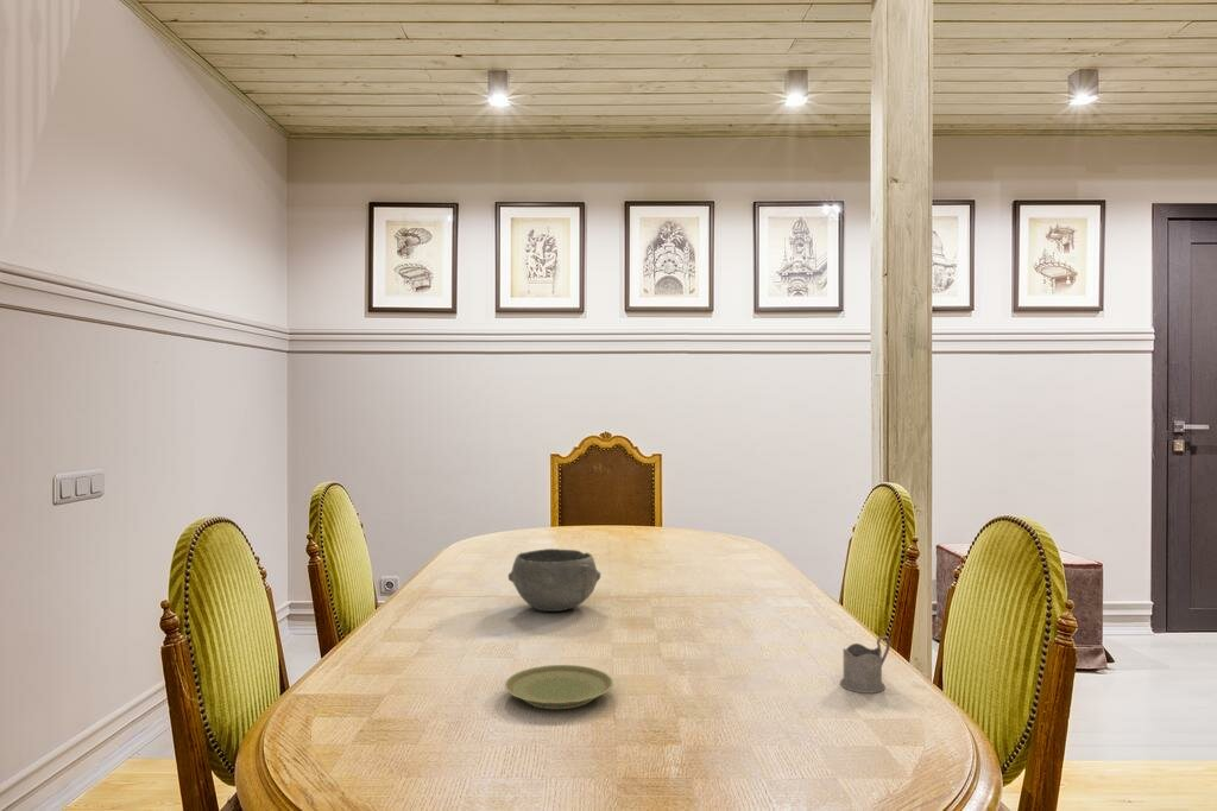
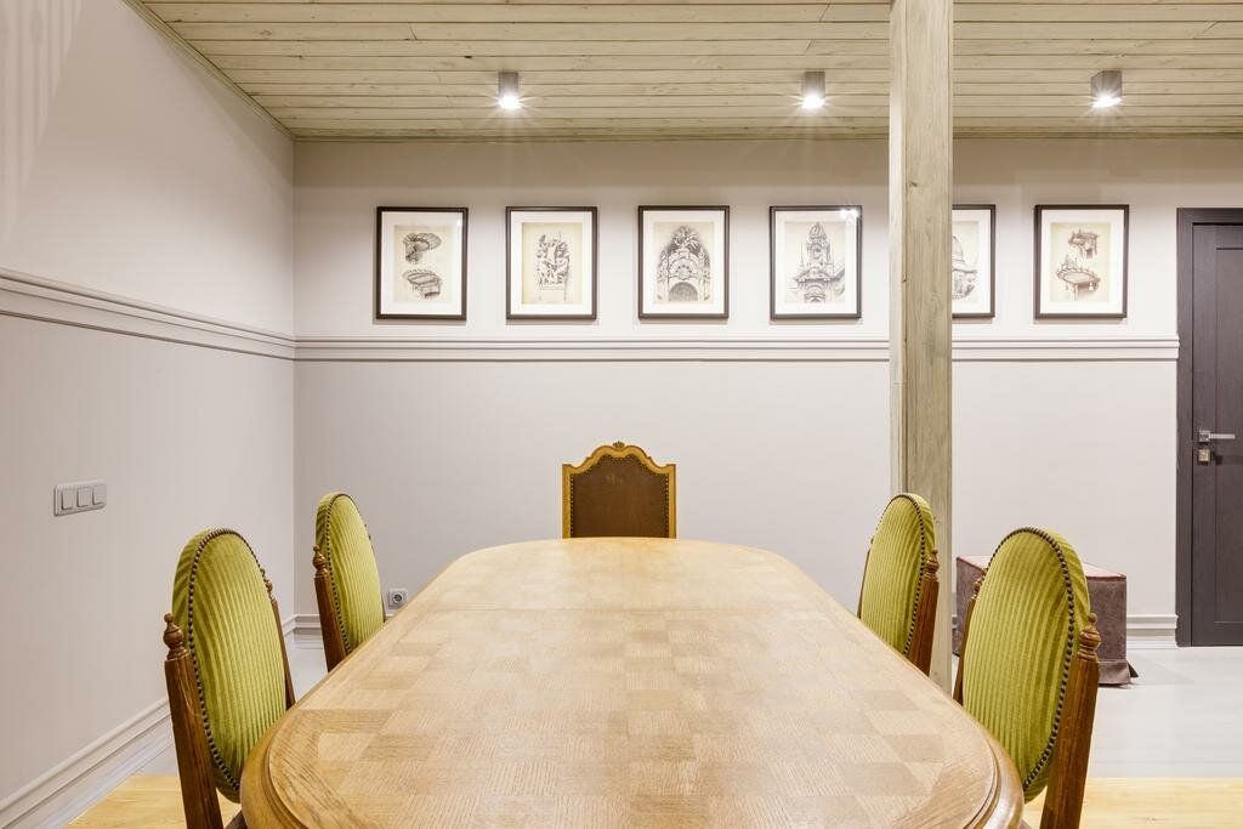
- plate (559, 689)
- bowl (554, 581)
- tea glass holder (866, 655)
